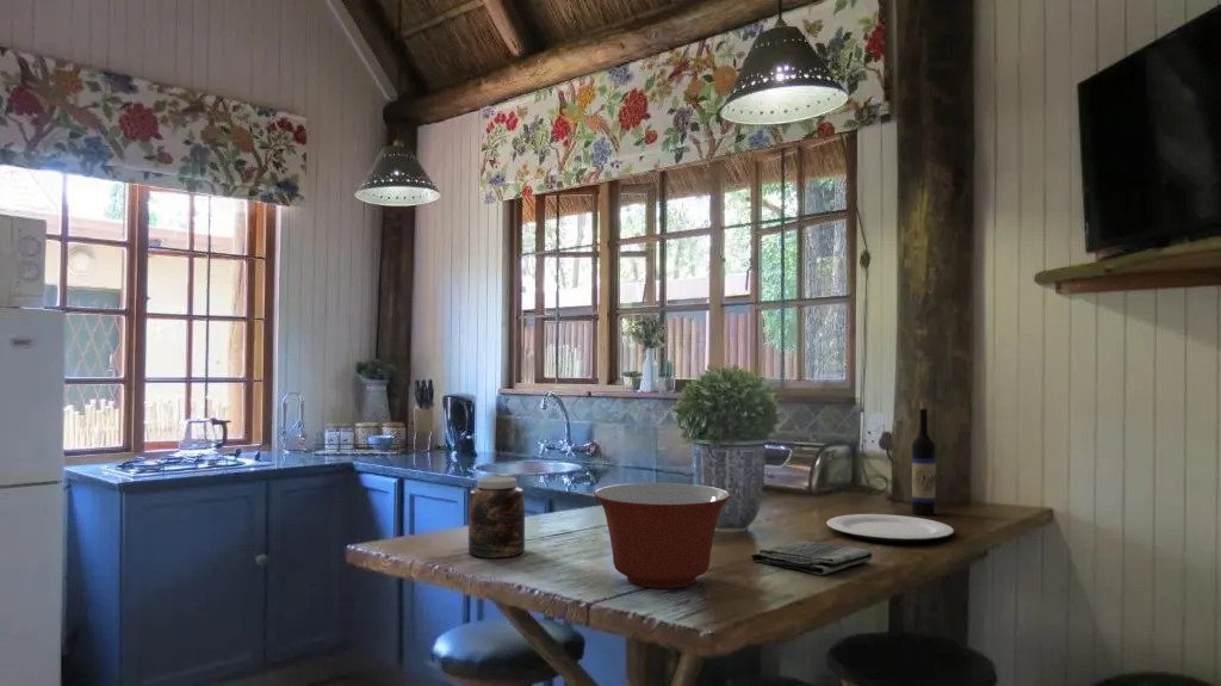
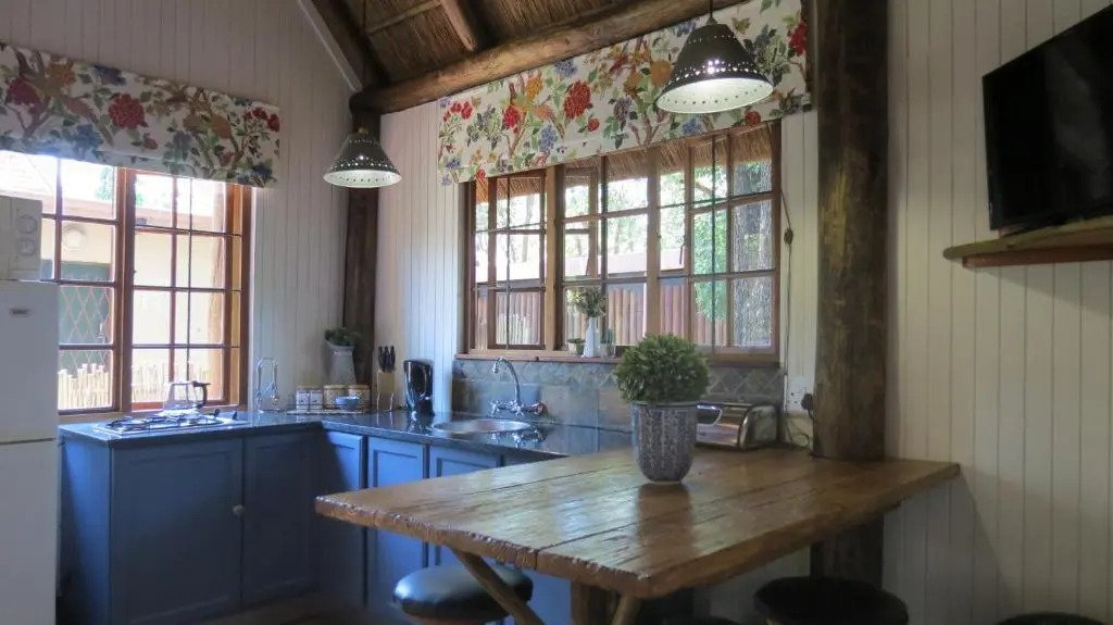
- plate (888, 529)
- wine bottle (923, 457)
- jar (496, 514)
- dish towel (811, 554)
- mixing bowl (661, 536)
